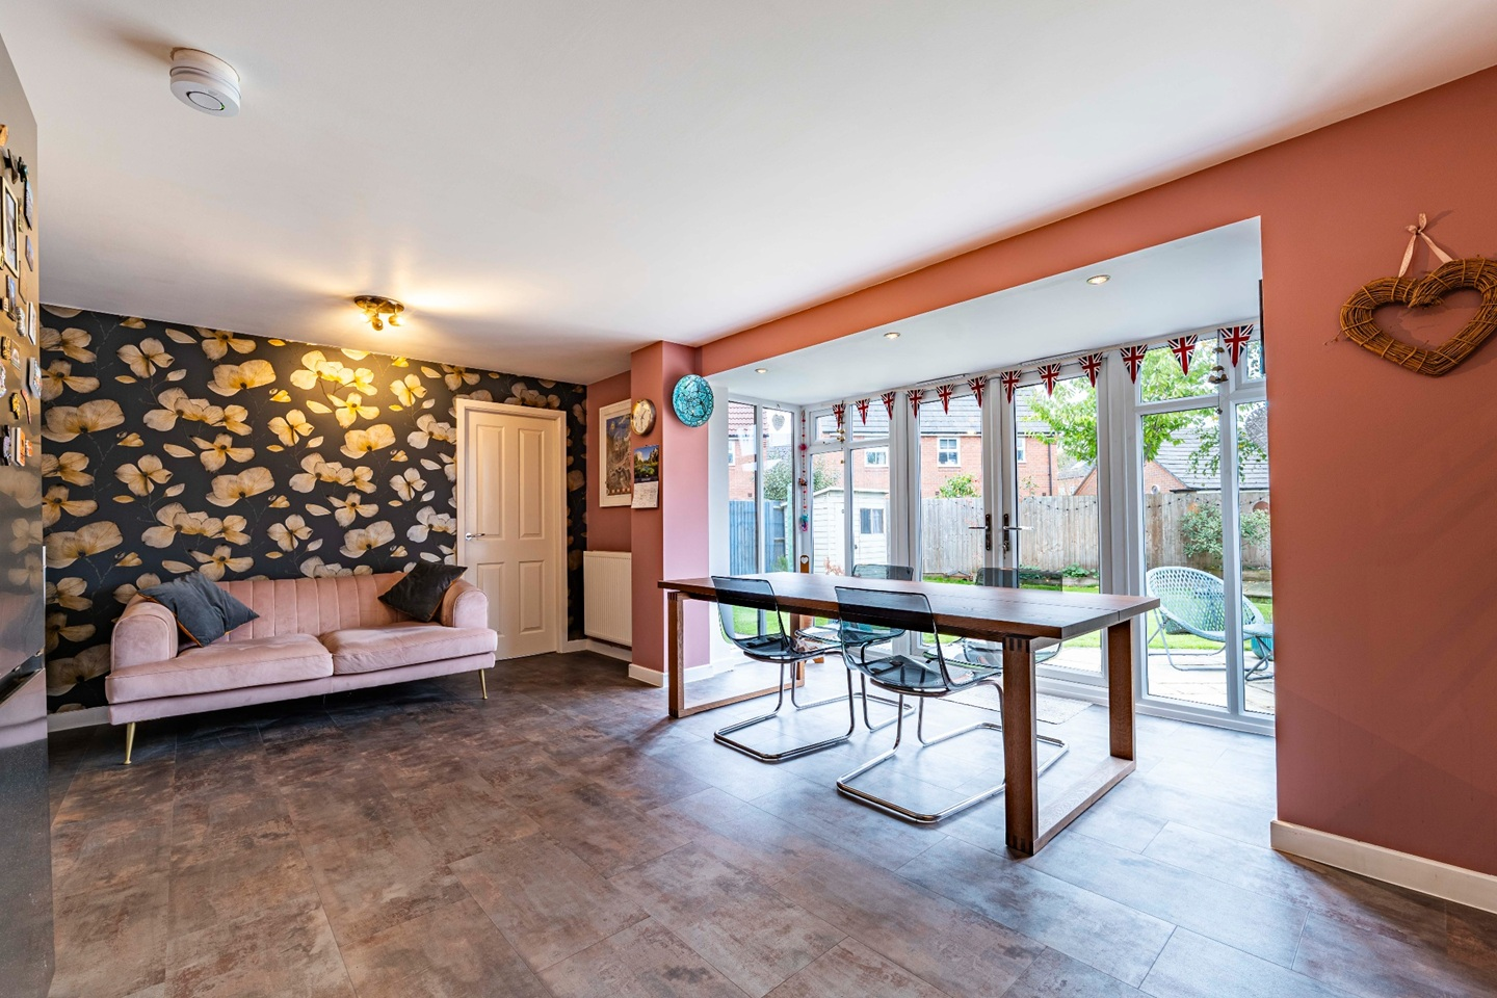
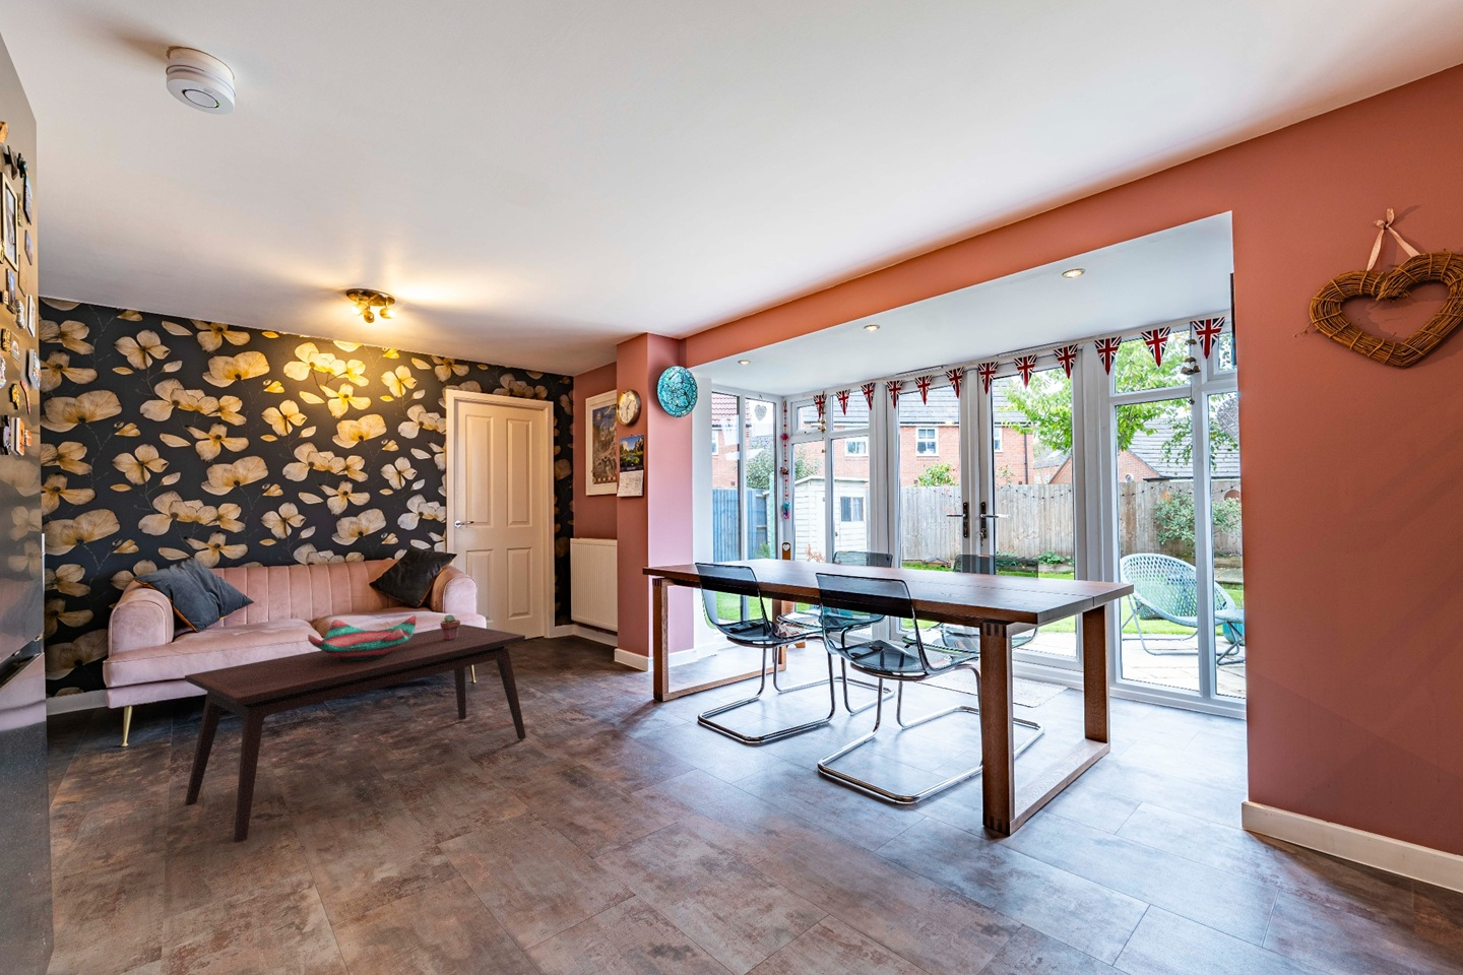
+ potted succulent (450, 626)
+ decorative bowl (366, 639)
+ coffee table (370, 690)
